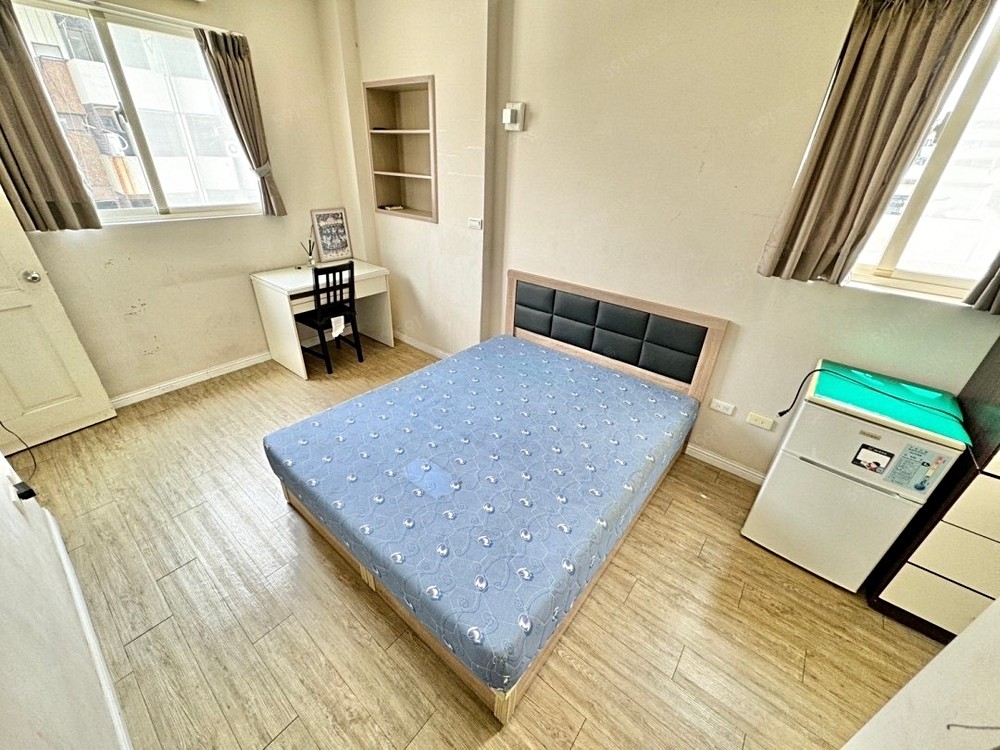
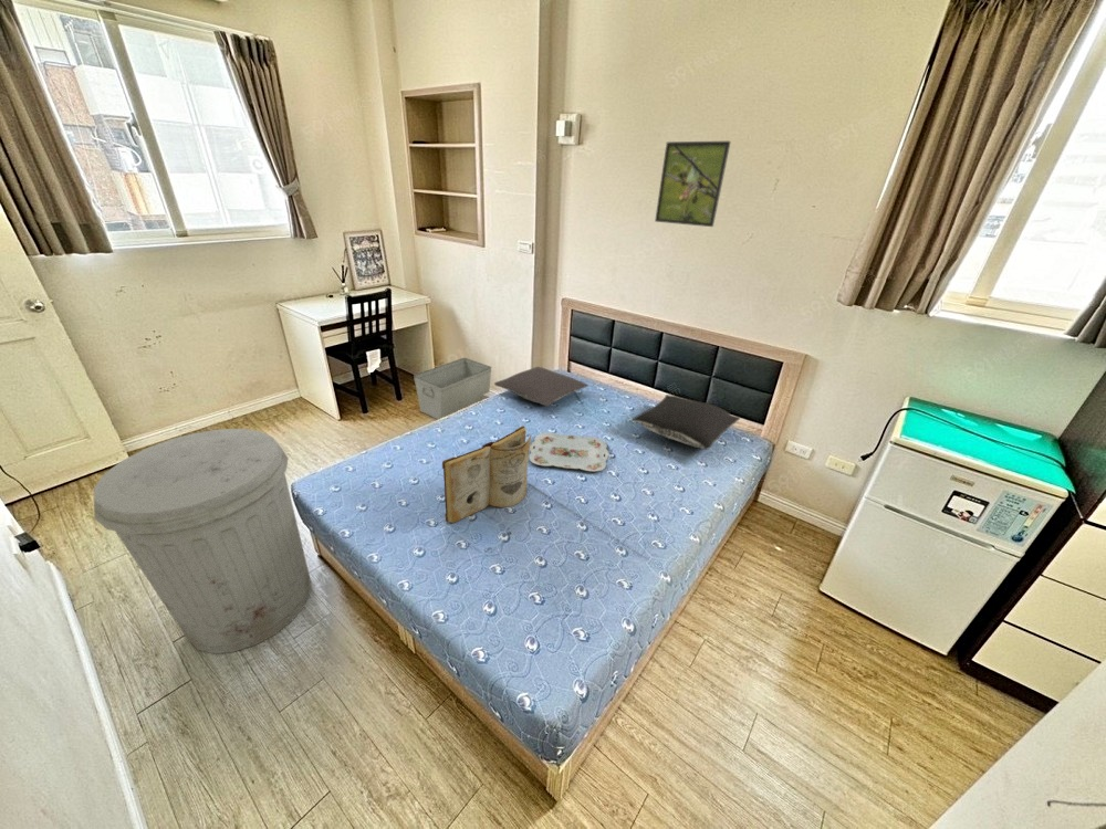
+ book (493, 478)
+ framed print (689, 183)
+ storage bin (455, 388)
+ pillow (686, 419)
+ serving tray (568, 451)
+ pillow (541, 385)
+ trash can (225, 538)
